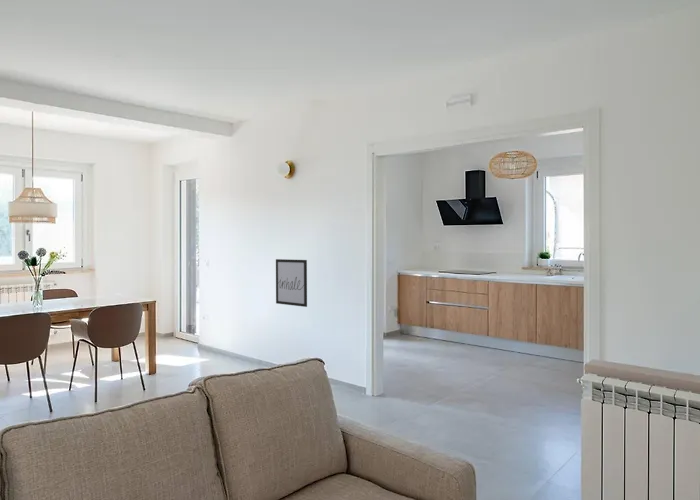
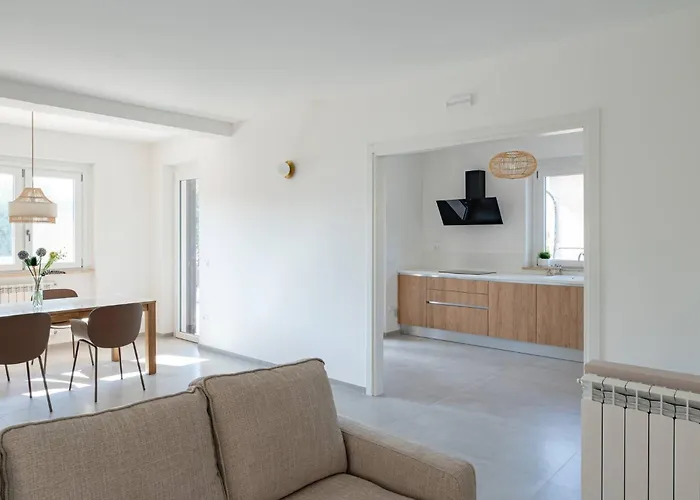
- wall art (290, 282)
